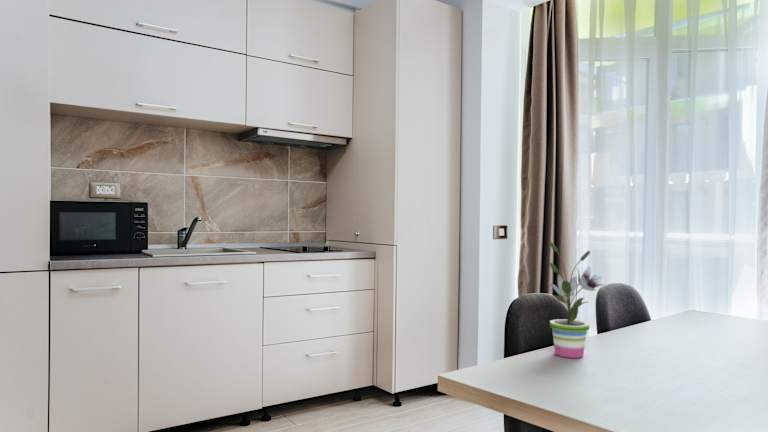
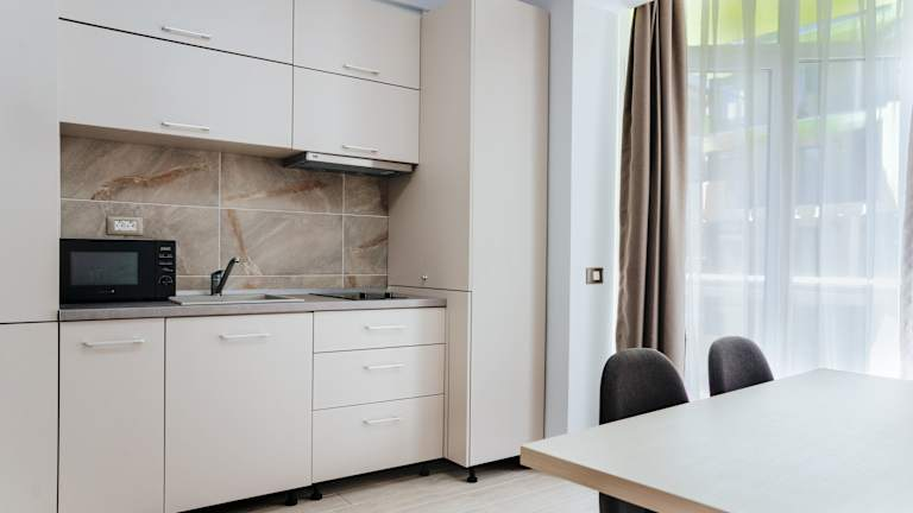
- potted plant (574, 296)
